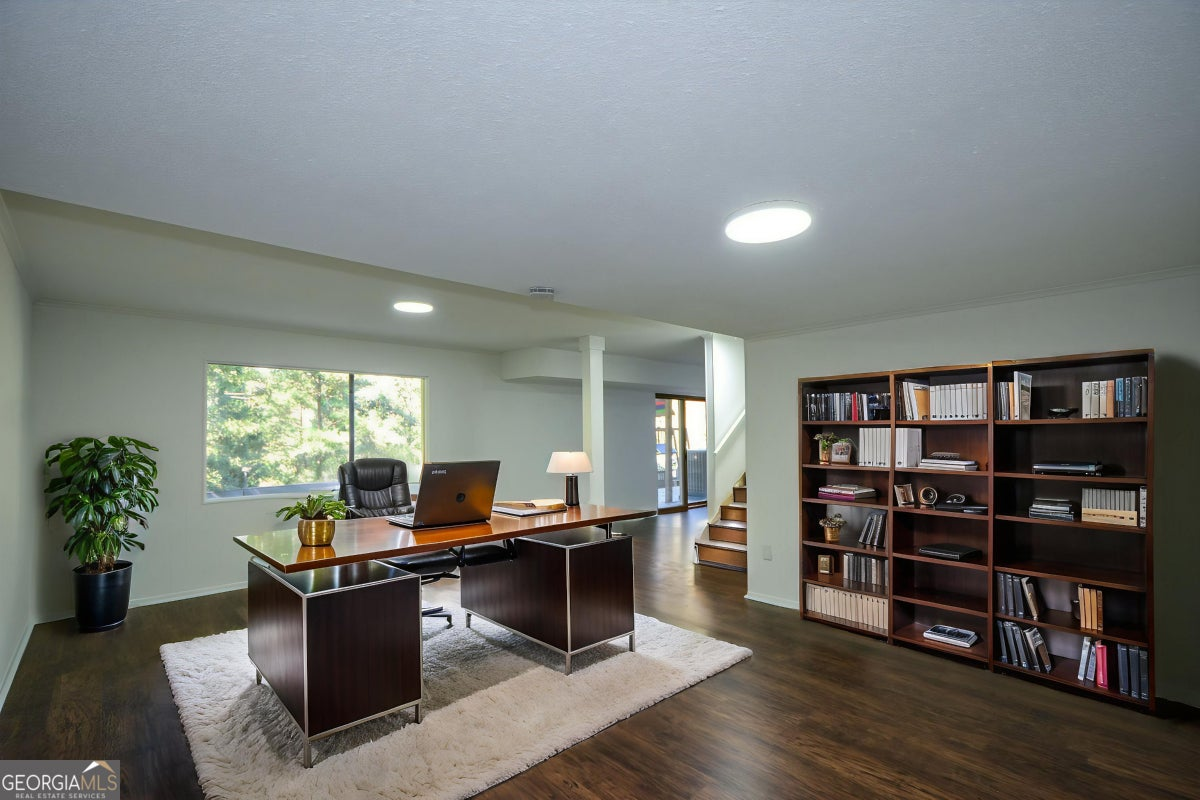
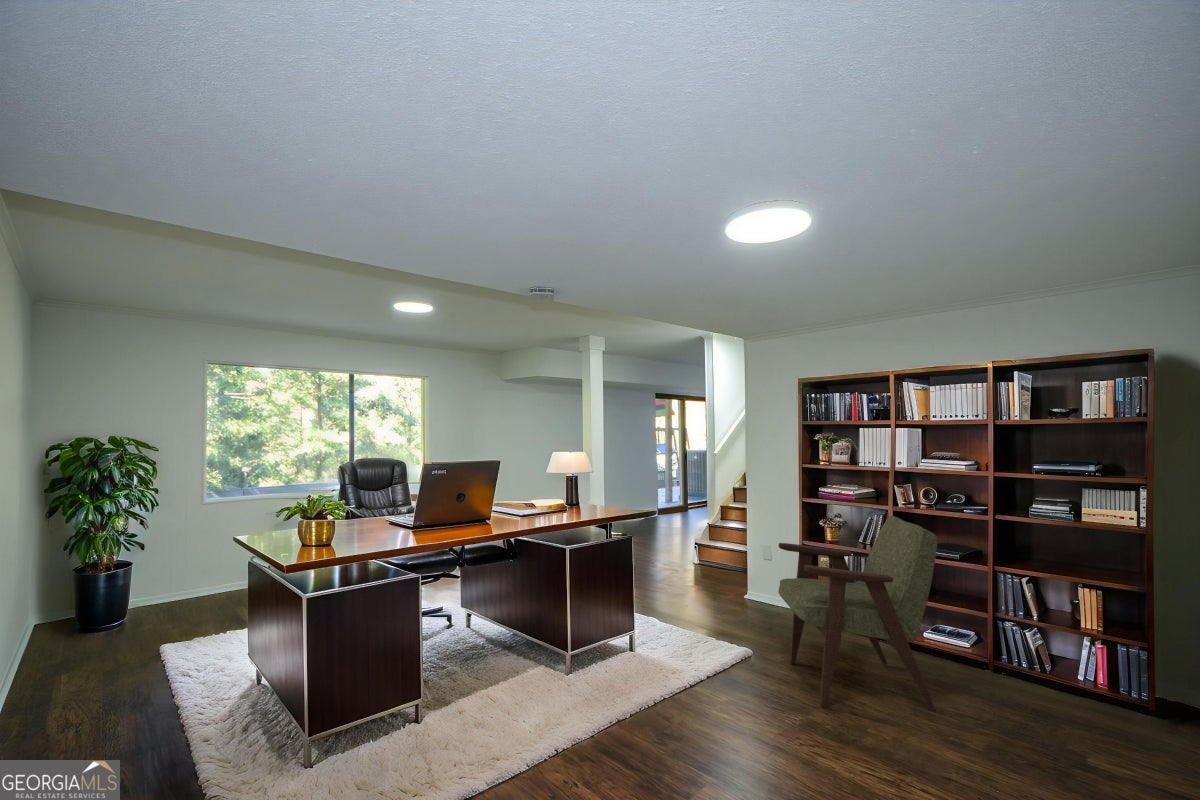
+ armchair (853, 602)
